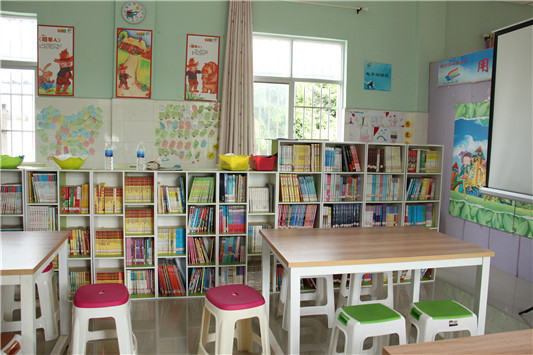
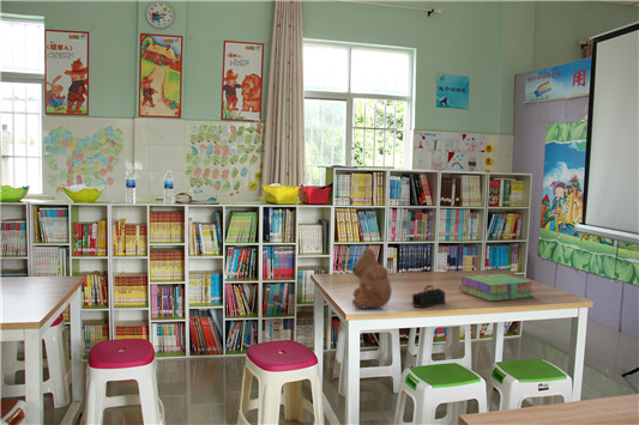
+ stack of books (495, 286)
+ pencil case (428, 293)
+ teddy bear (368, 277)
